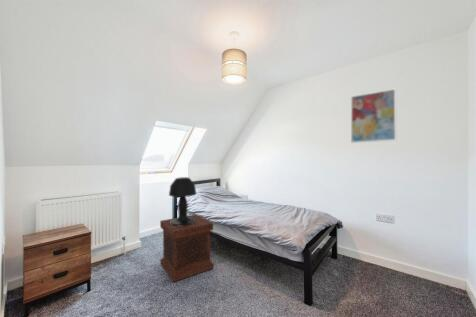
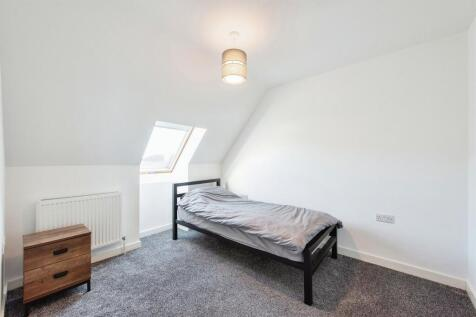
- wall art (372, 117)
- table lamp (182, 199)
- side table (186, 243)
